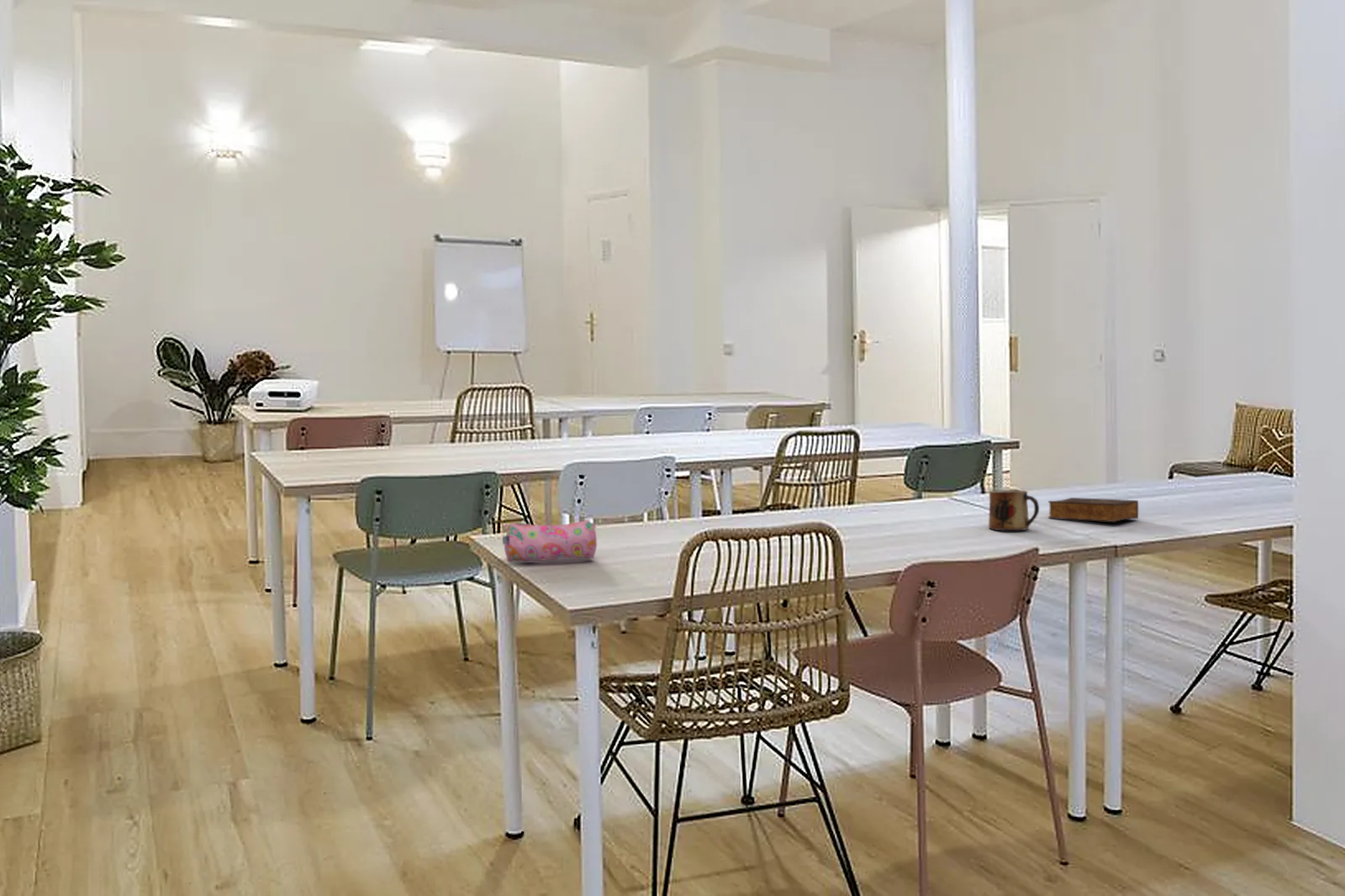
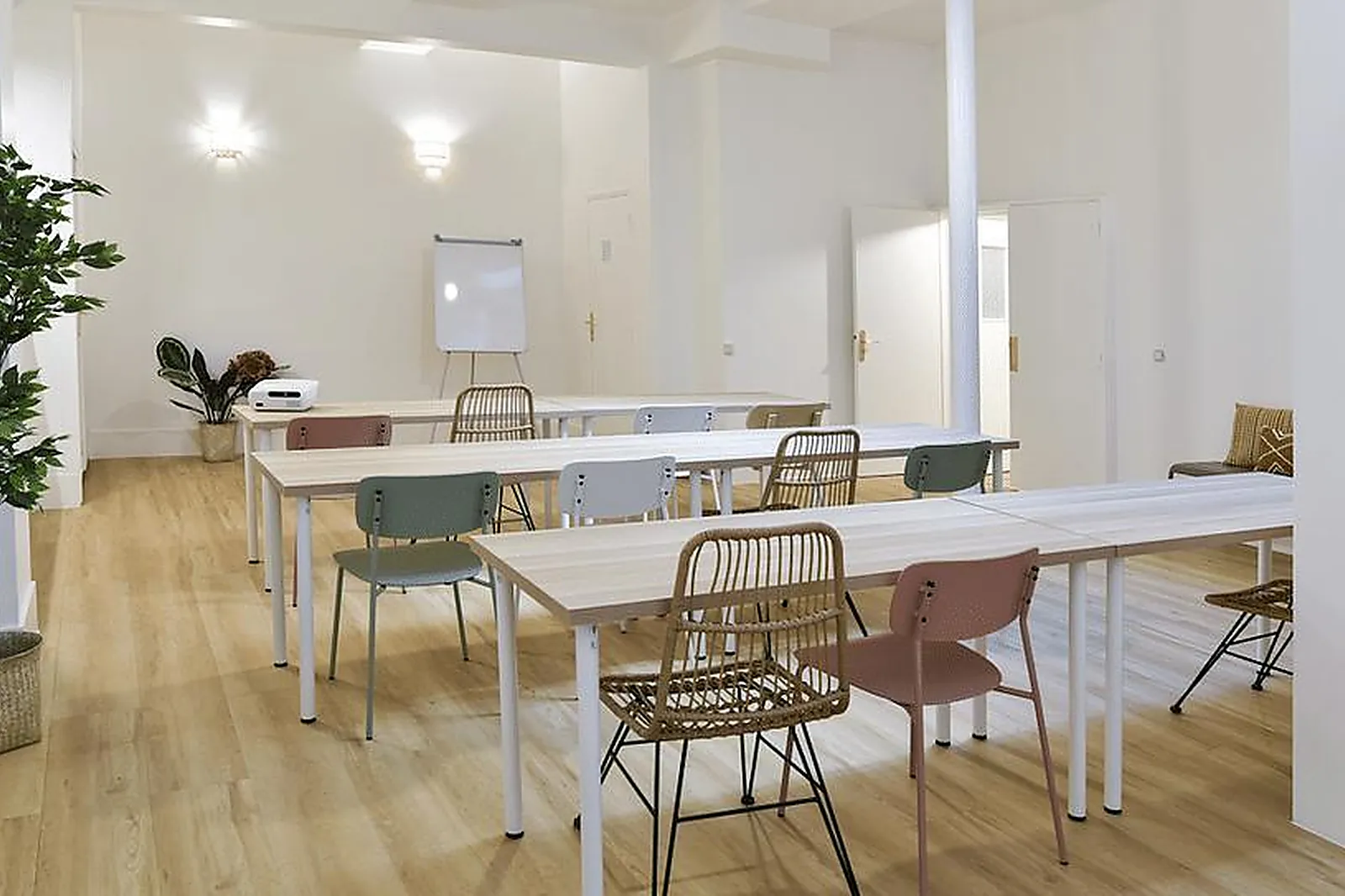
- book (1093, 509)
- pencil case (550, 540)
- mug (1011, 509)
